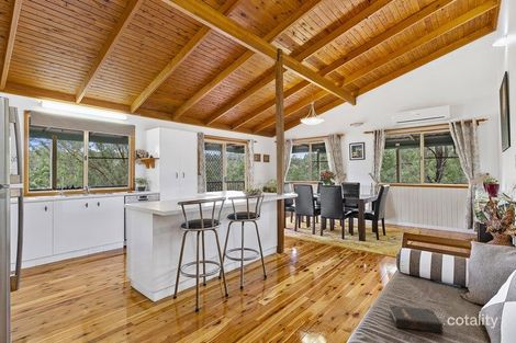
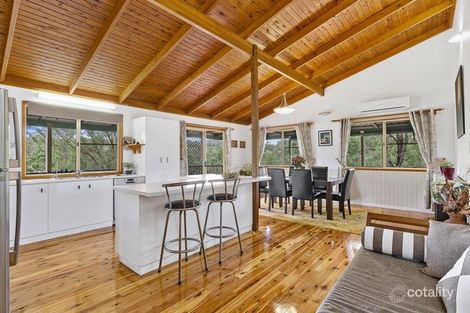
- hardback book (414, 318)
